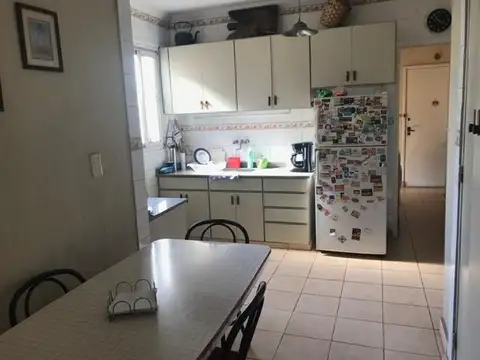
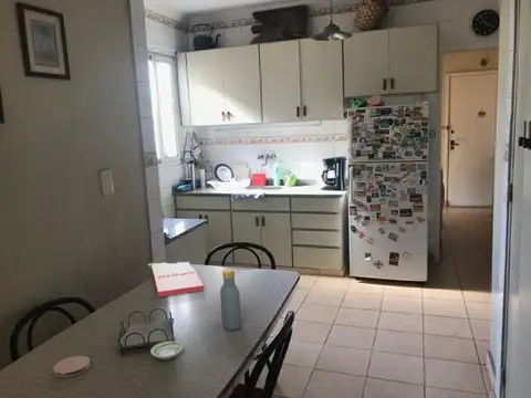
+ saucer (167, 352)
+ vodka (230, 297)
+ cutting board (173, 274)
+ coaster (72, 366)
